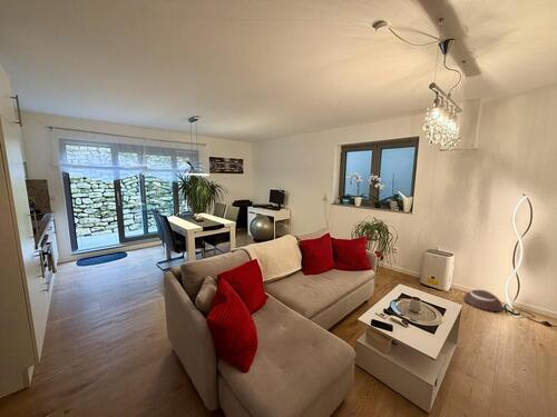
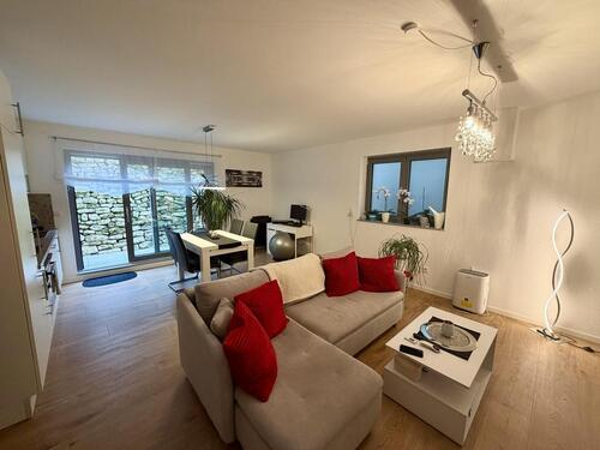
- robot vacuum (482, 297)
